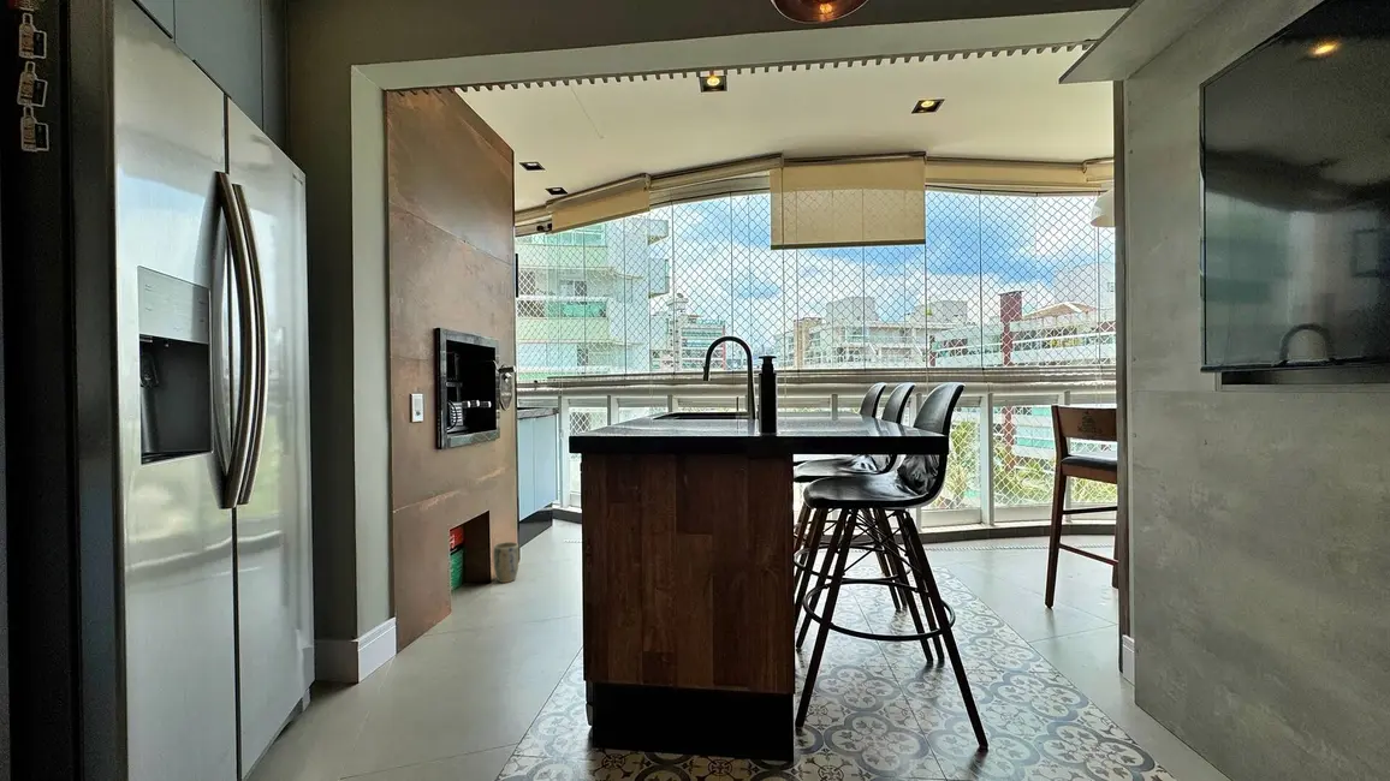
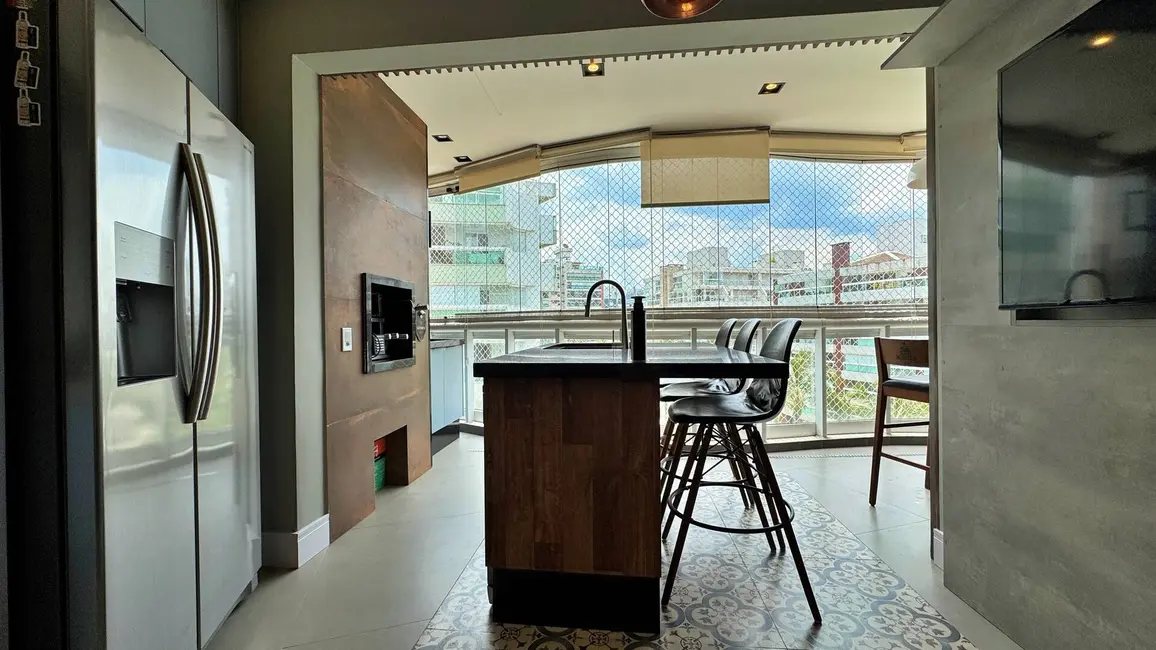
- plant pot (506, 562)
